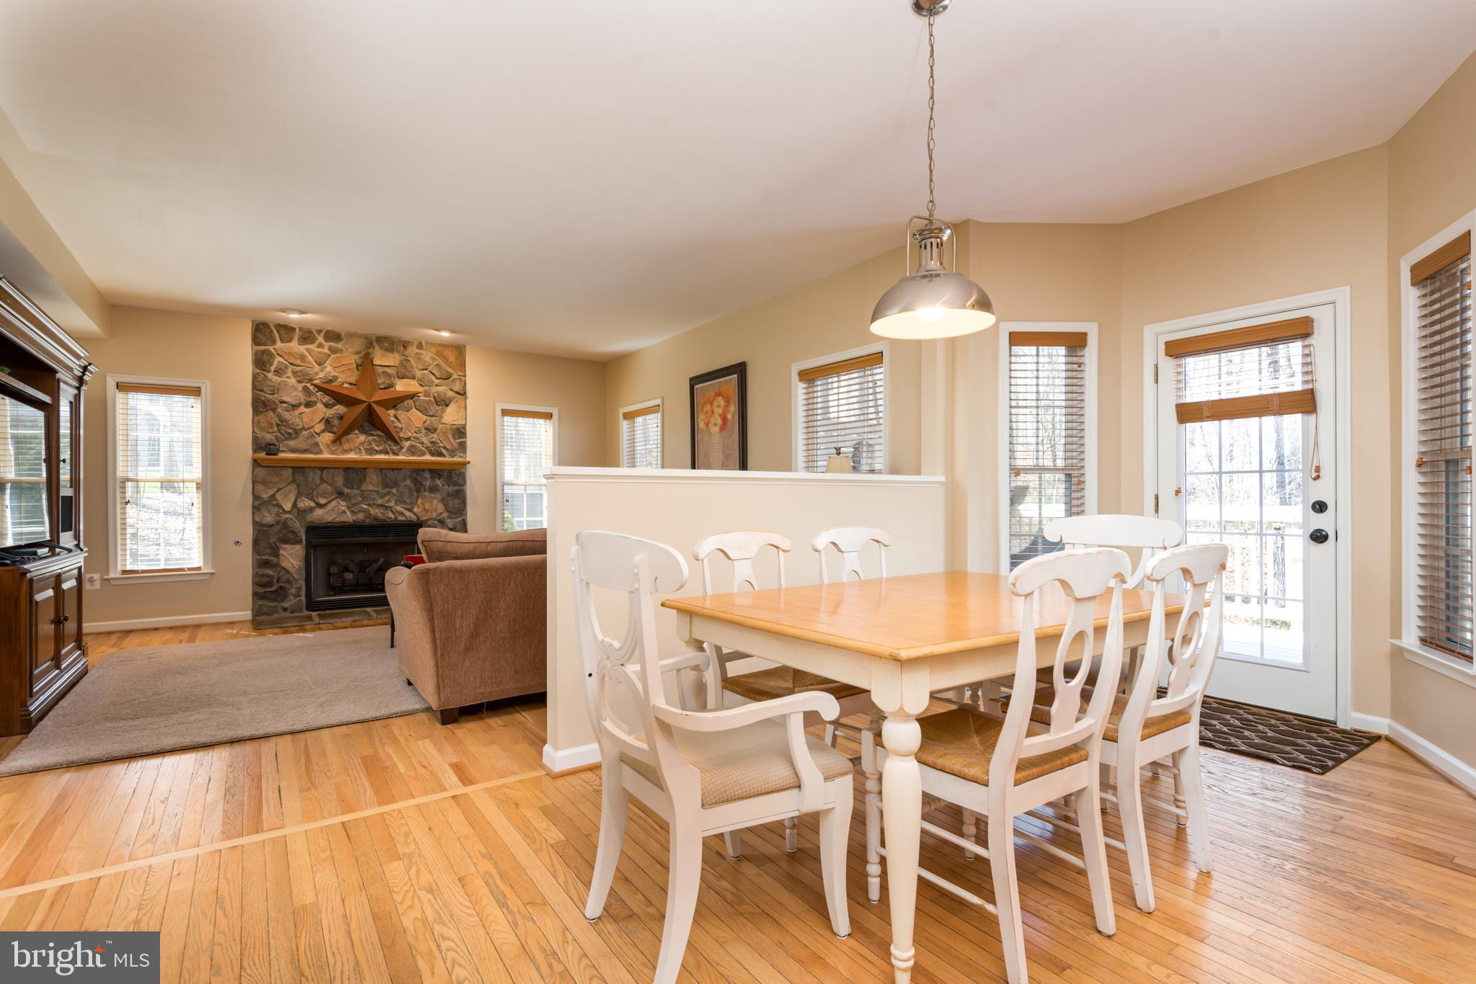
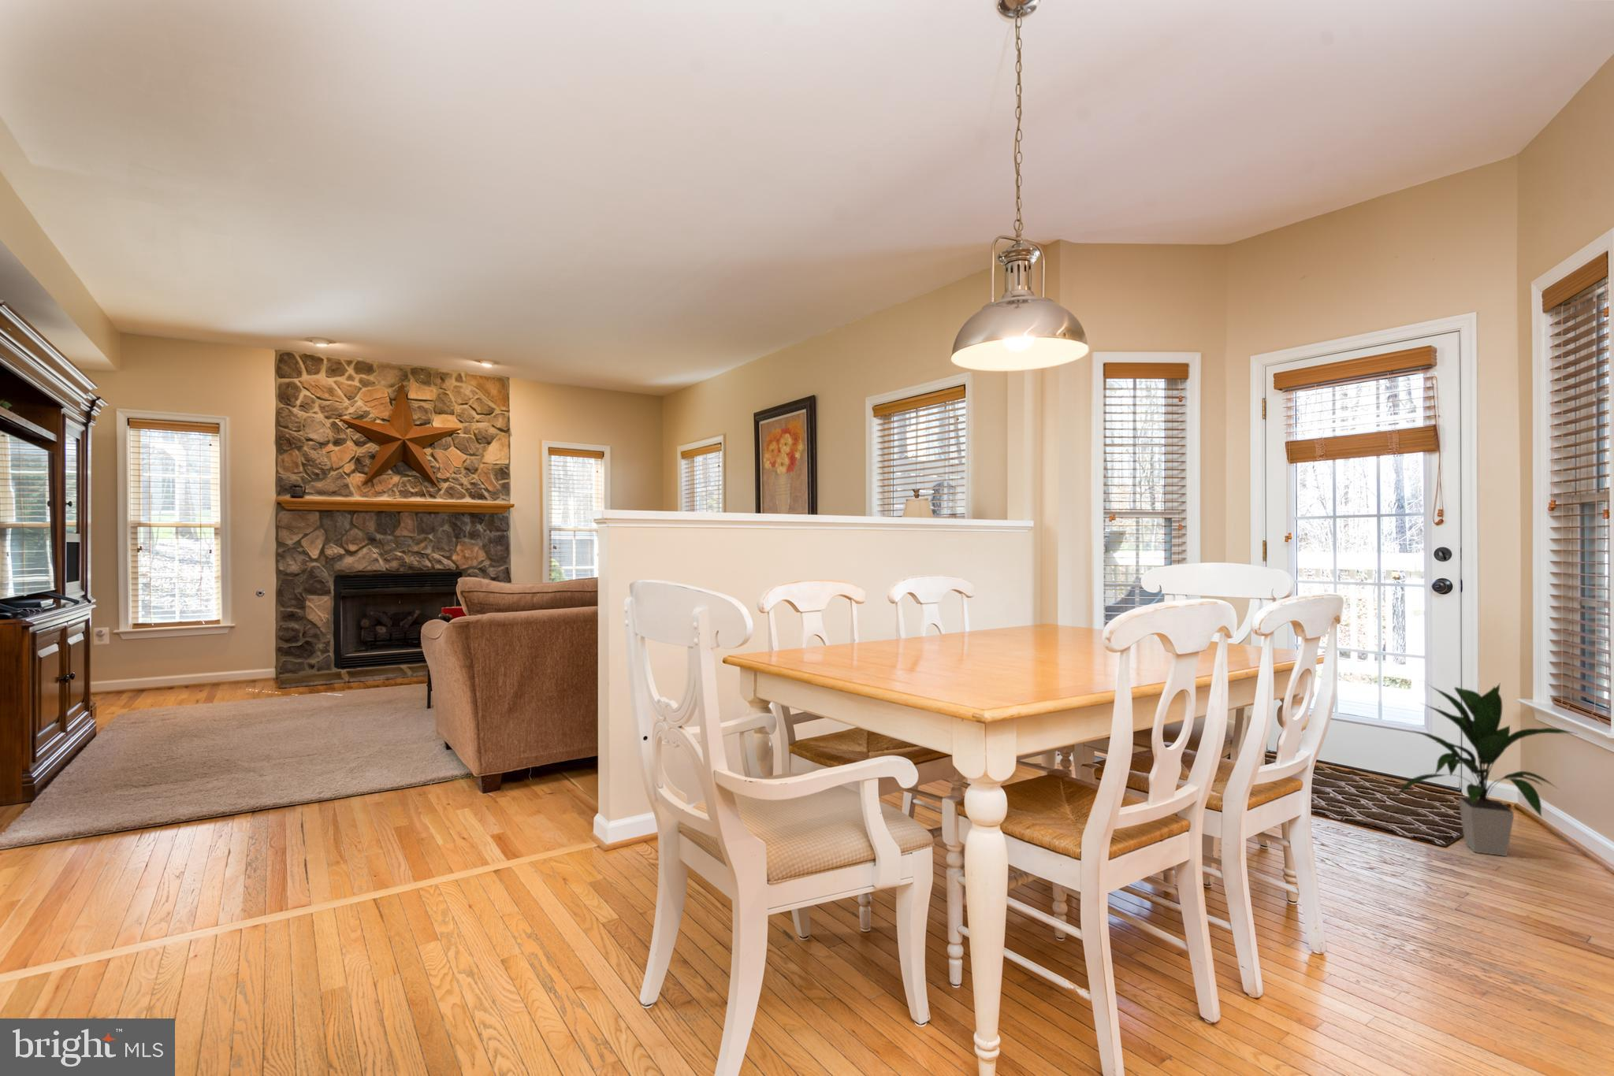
+ indoor plant (1475, 763)
